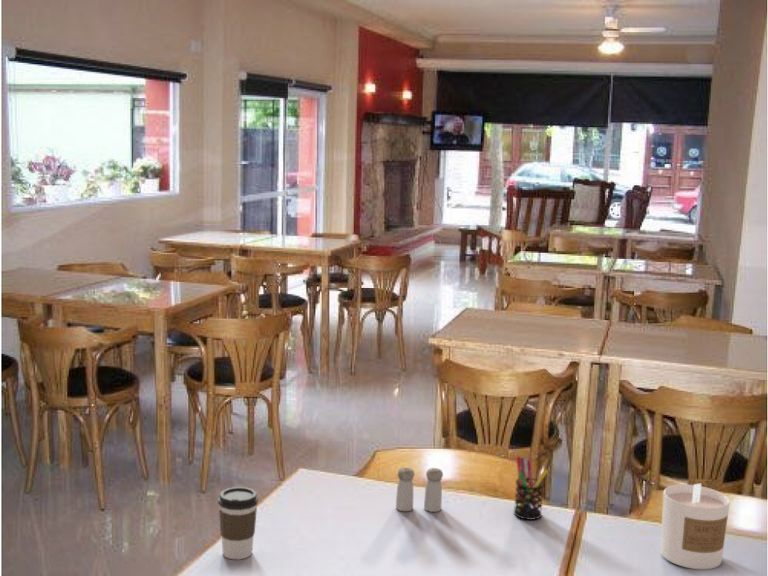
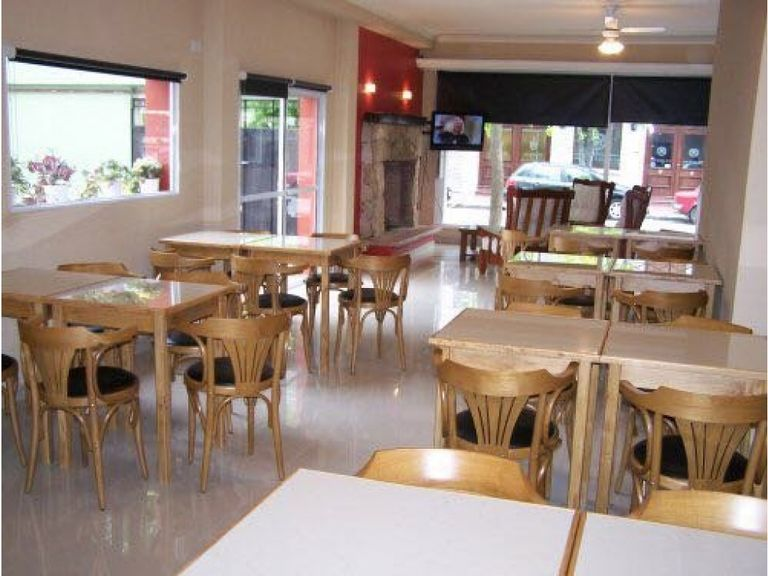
- pen holder (526, 487)
- candle (694, 520)
- salt and pepper shaker (425, 488)
- coffee cup (237, 523)
